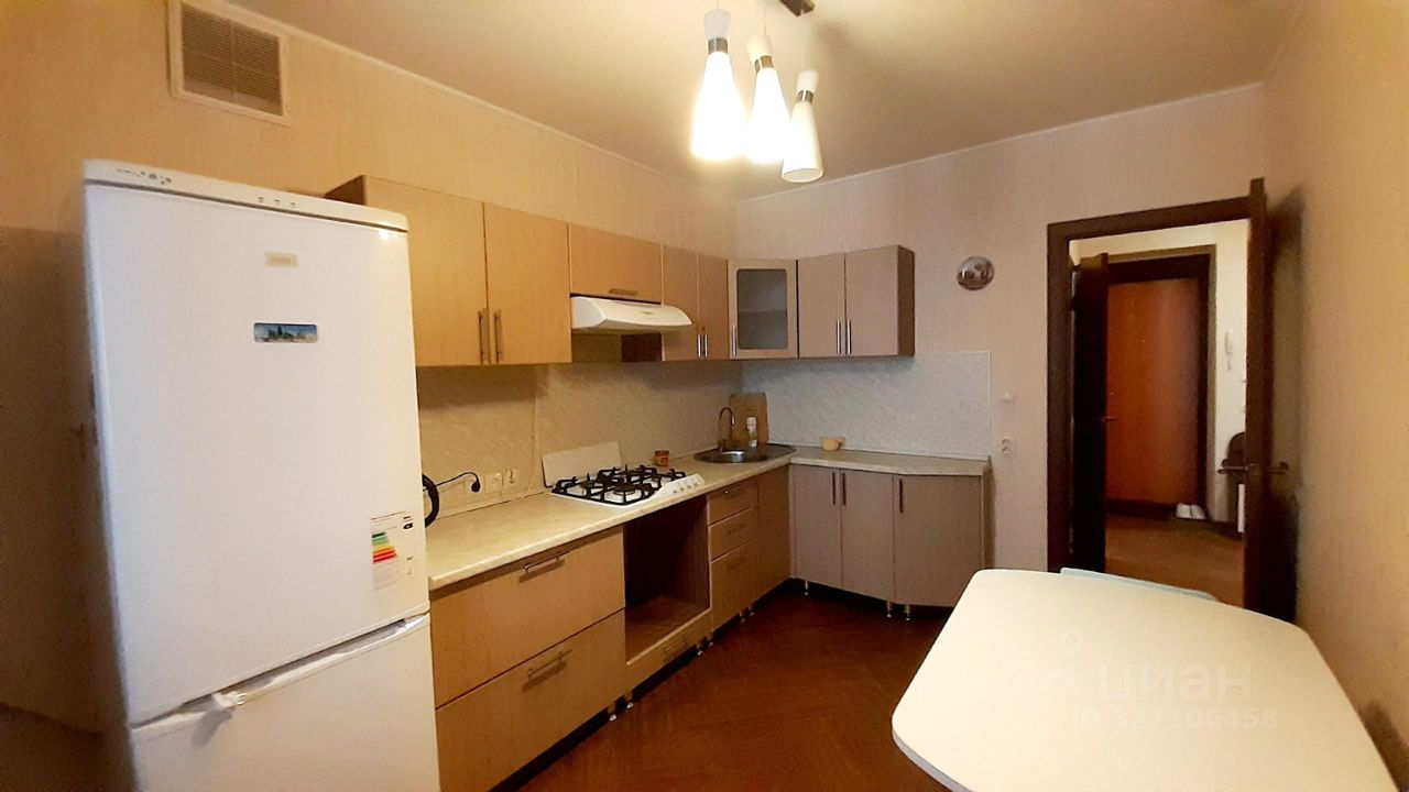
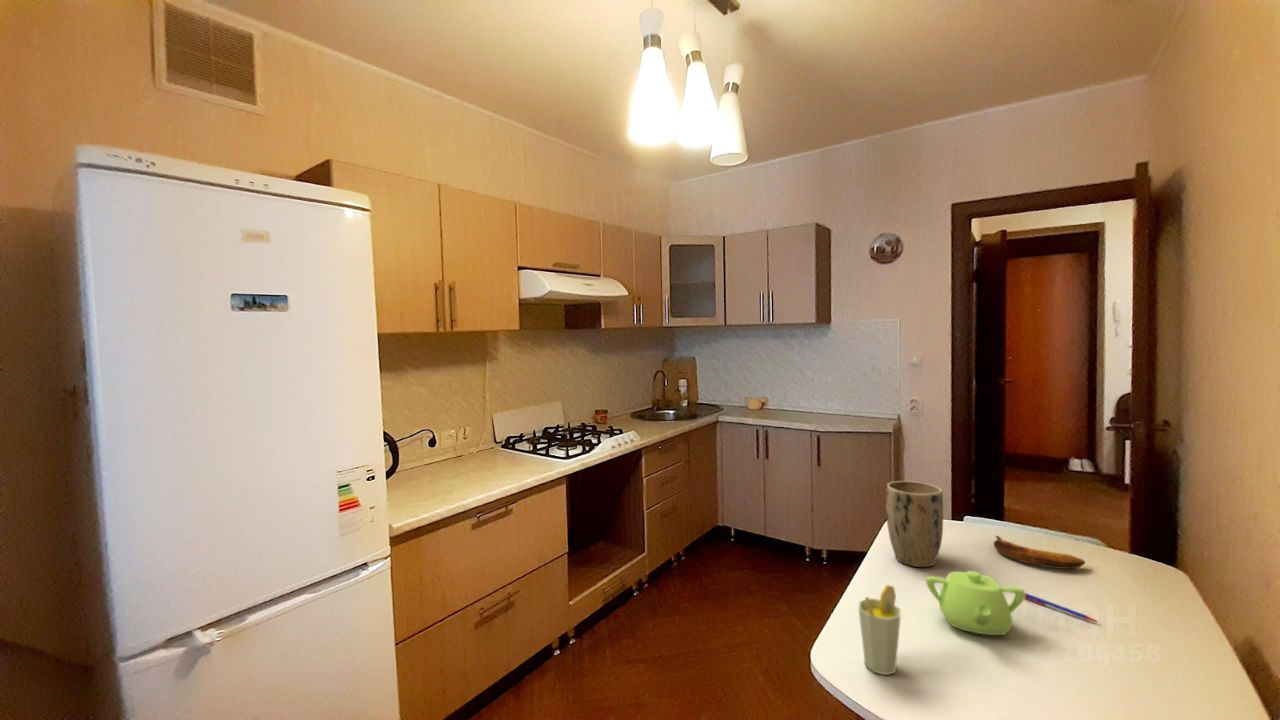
+ cup (881, 625)
+ pen (1057, 606)
+ teapot (976, 603)
+ banana (1034, 552)
+ plant pot (914, 523)
